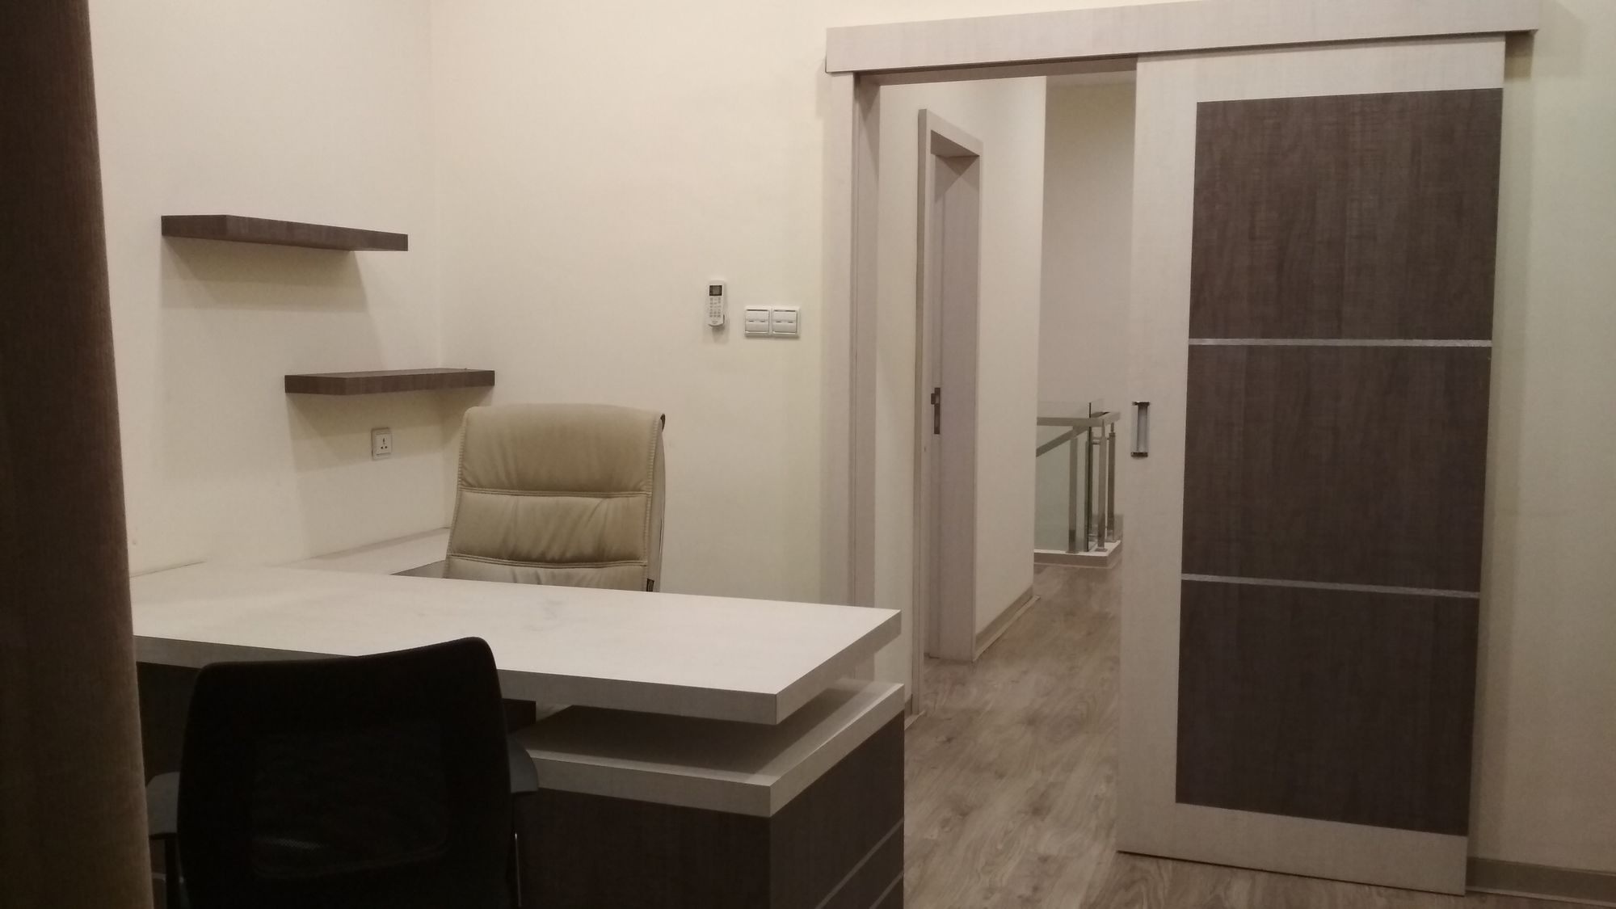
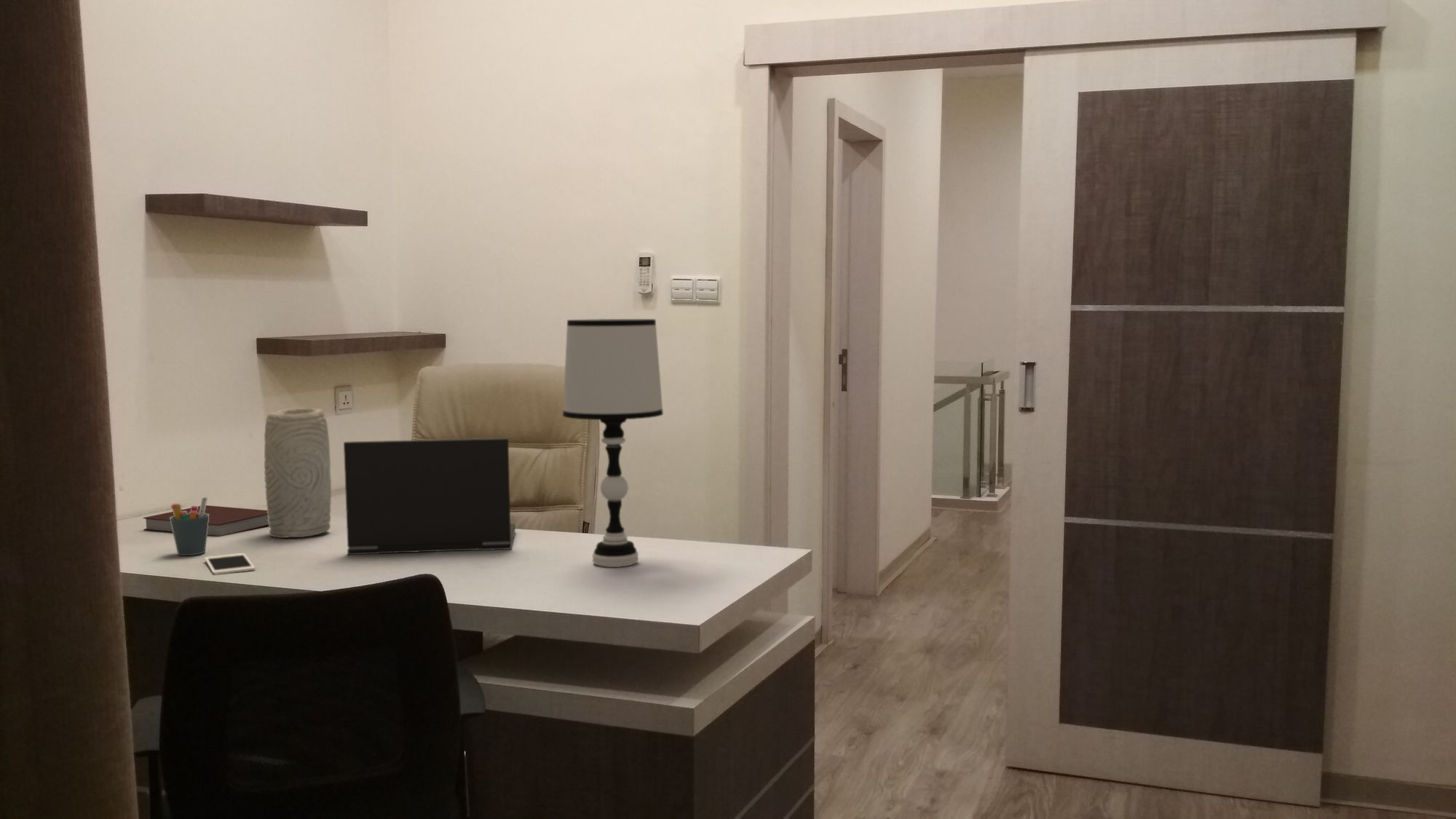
+ vase (298, 472)
+ table lamp (613, 442)
+ pen holder (189, 525)
+ notebook (212, 520)
+ cell phone (229, 563)
+ laptop (434, 488)
